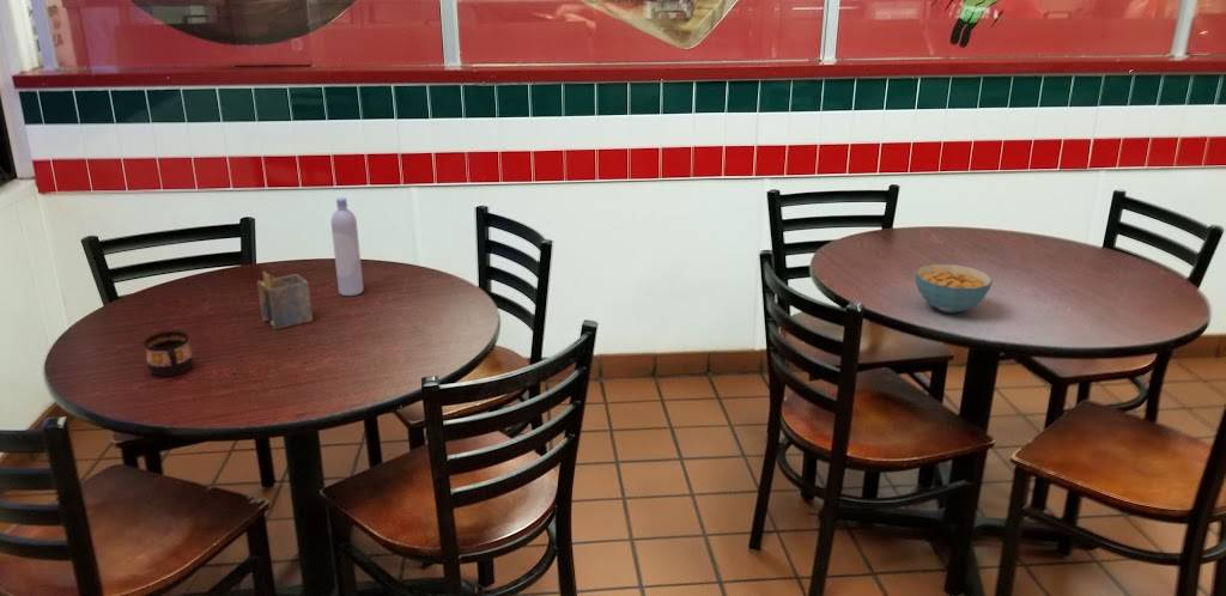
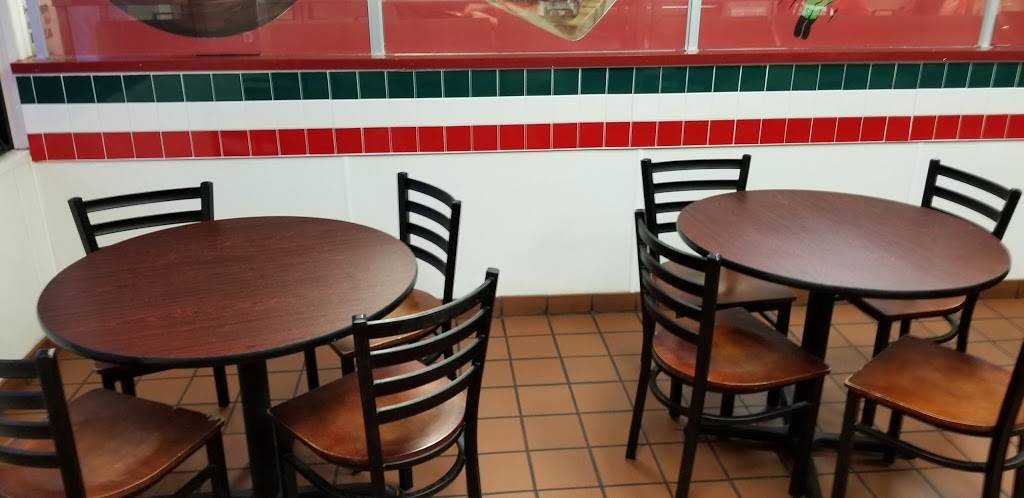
- cup (168, 354)
- cereal bowl (951, 292)
- napkin holder (284, 294)
- bottle (346, 245)
